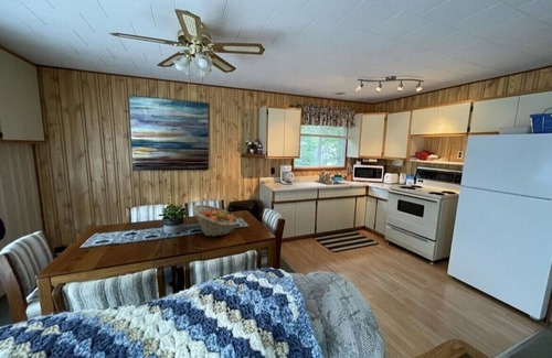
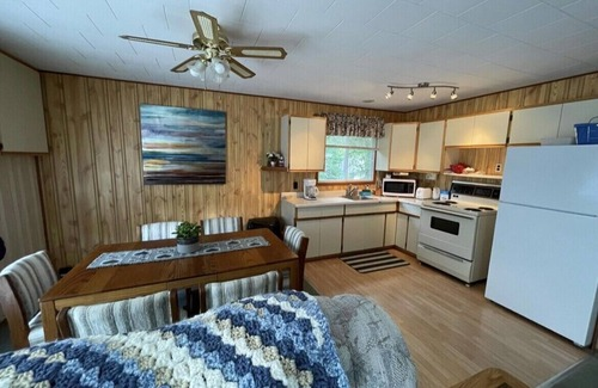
- fruit basket (215, 218)
